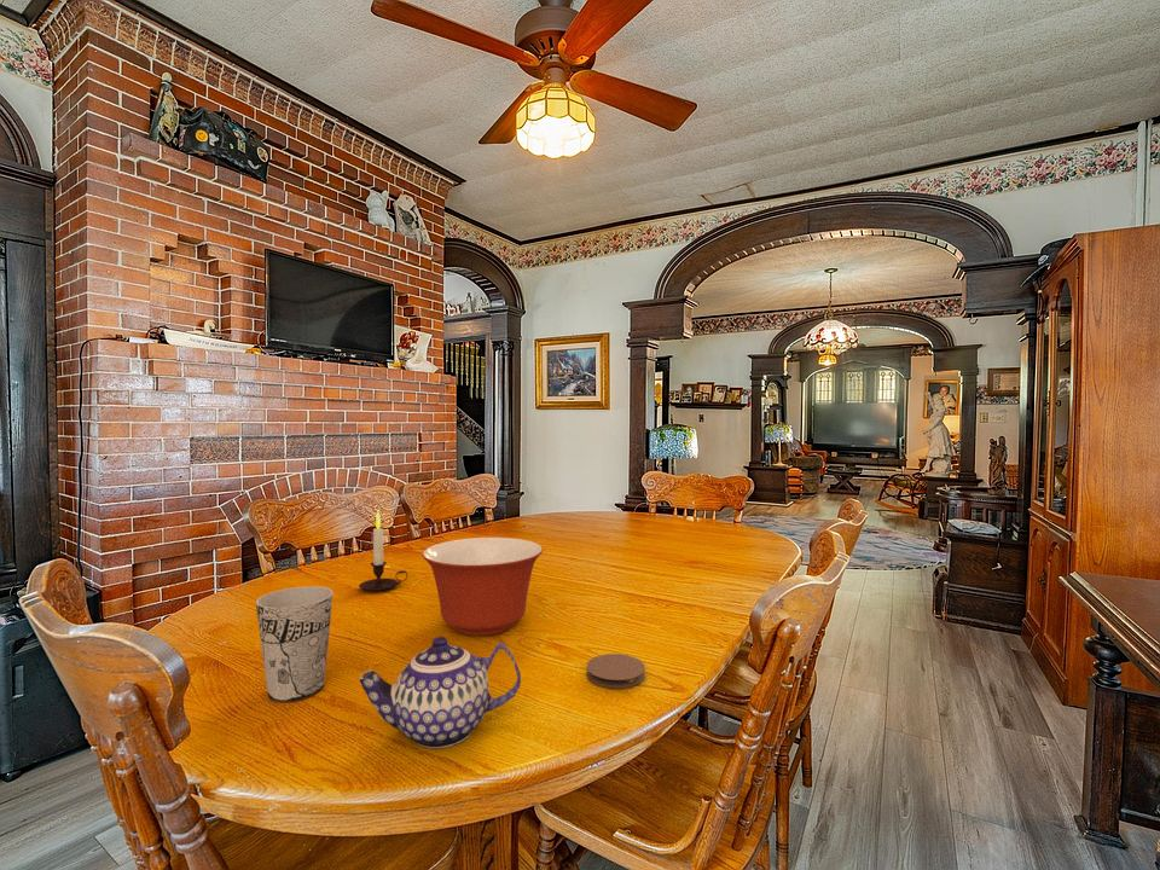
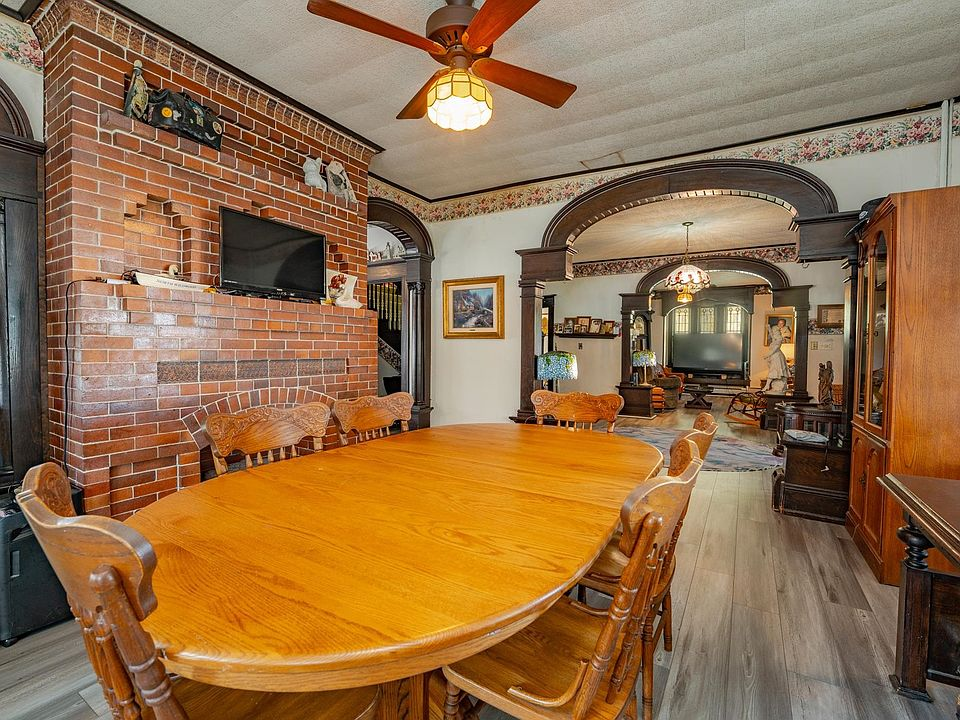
- cup (296, 643)
- coaster (615, 669)
- teapot (443, 683)
- candle (382, 547)
- mixing bowl (483, 586)
